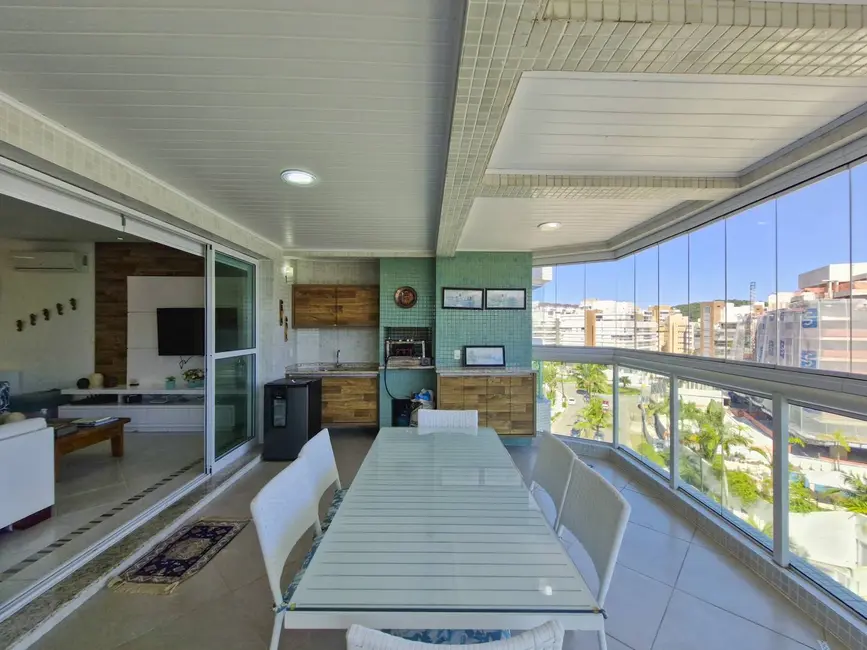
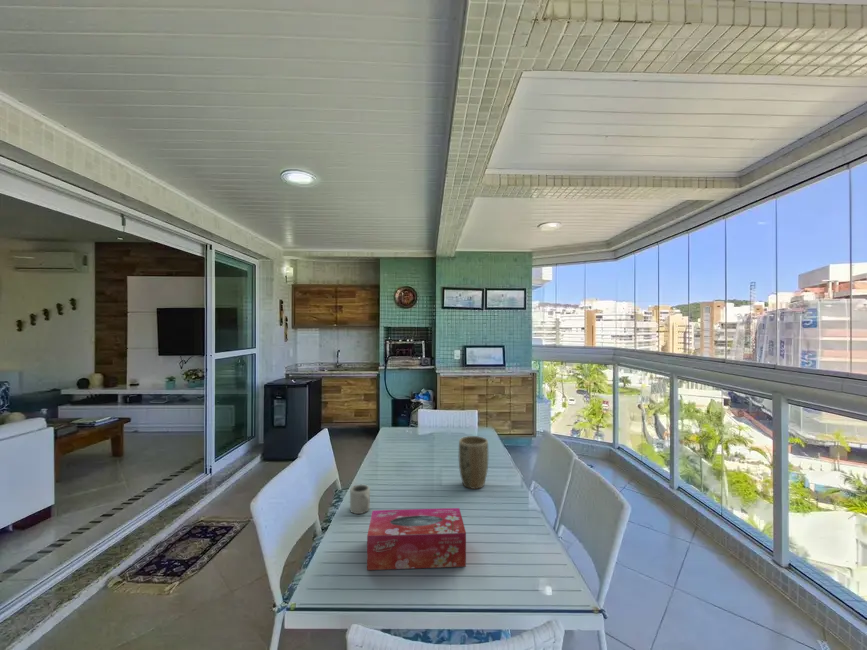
+ cup (361, 499)
+ plant pot (473, 462)
+ tissue box (416, 536)
